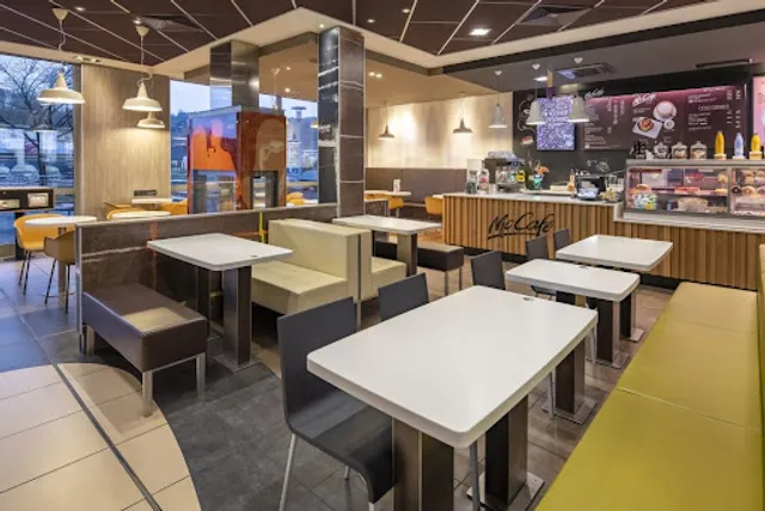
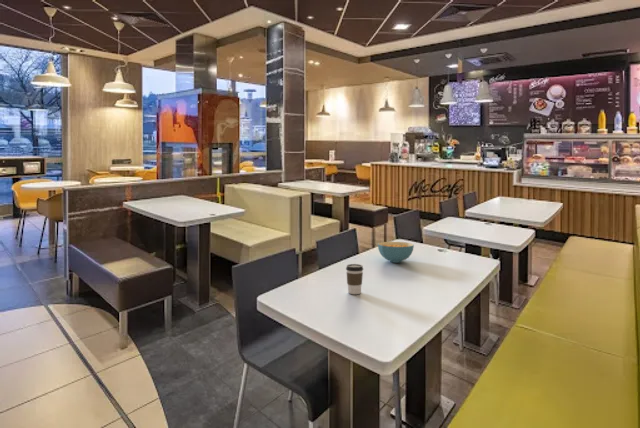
+ cereal bowl (395, 252)
+ coffee cup (354, 279)
